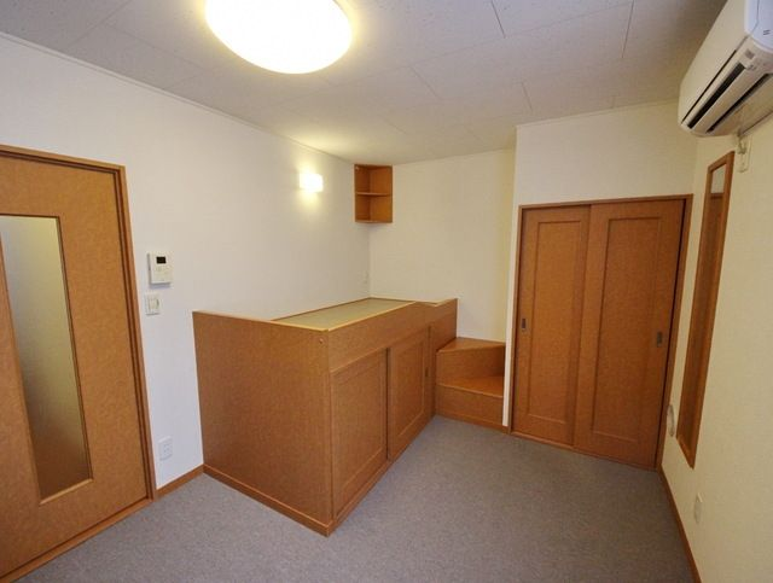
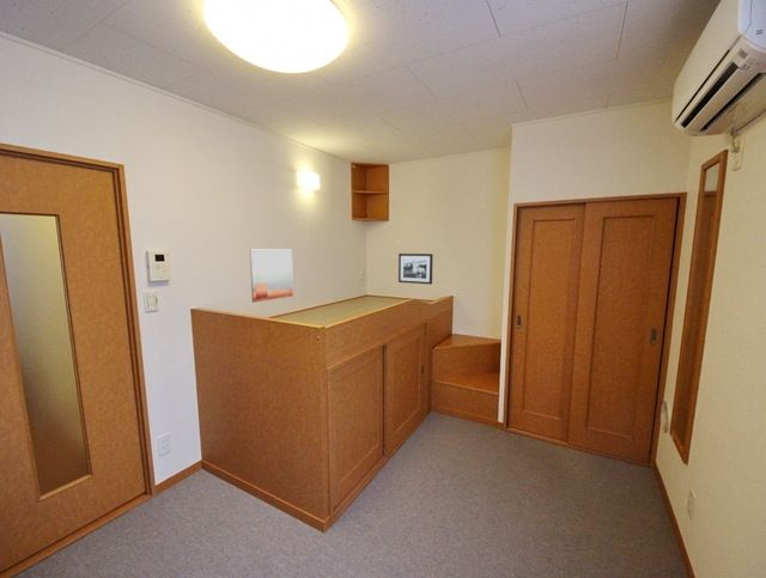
+ wall art (273, 274)
+ picture frame (414, 268)
